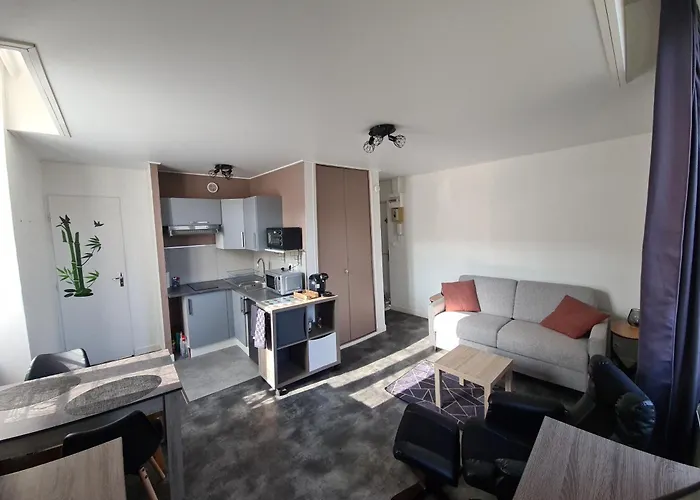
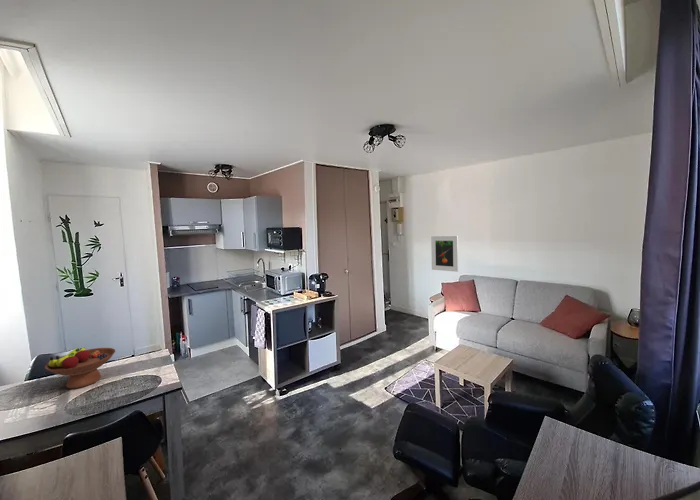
+ fruit bowl (82, 365)
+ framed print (444, 253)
